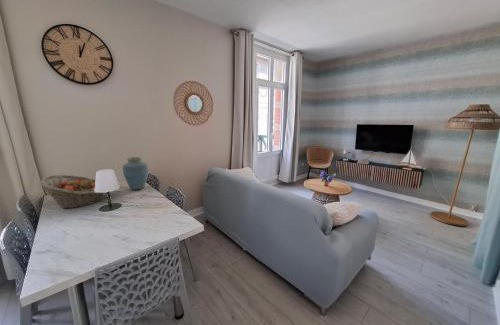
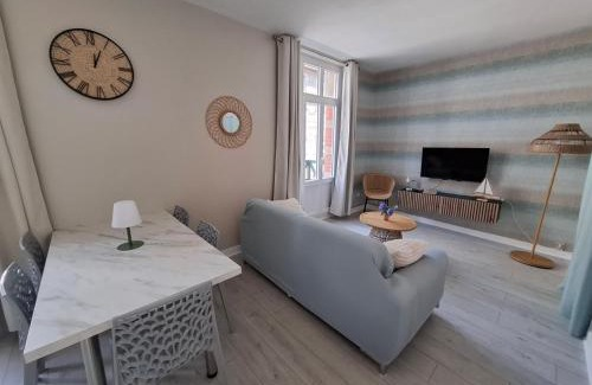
- vase (136, 173)
- fruit basket (76, 188)
